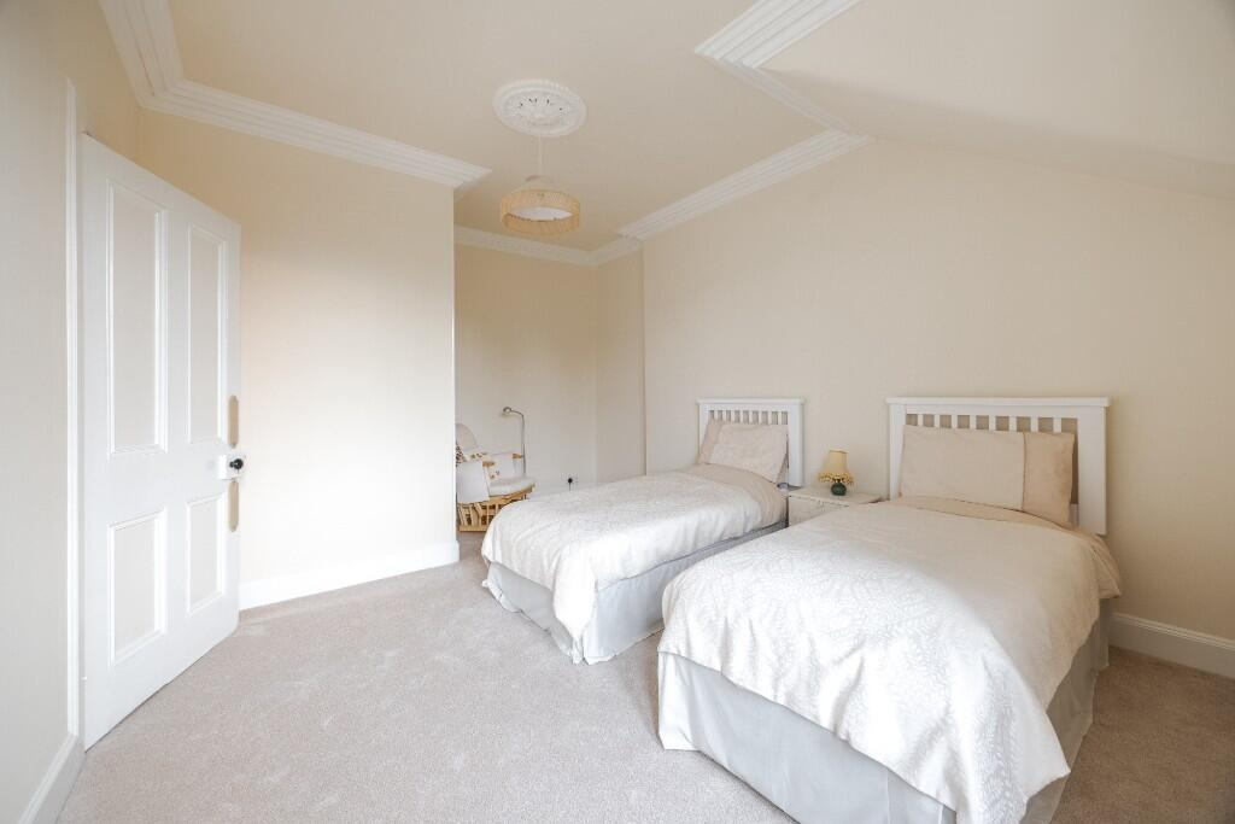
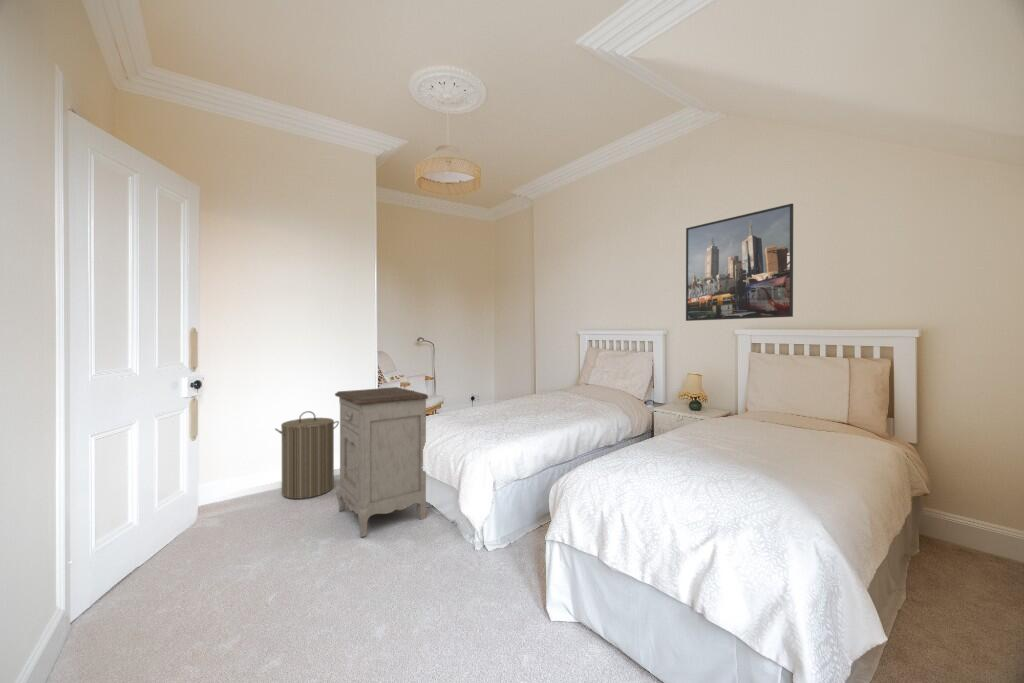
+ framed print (734, 268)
+ laundry hamper (308, 450)
+ nightstand (375, 454)
